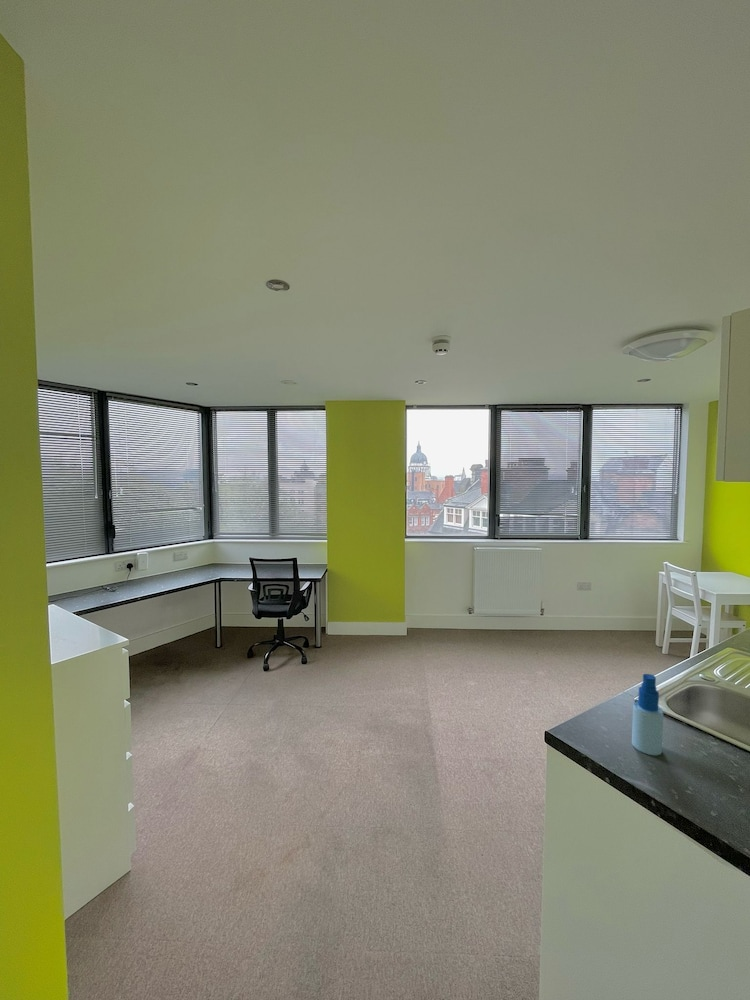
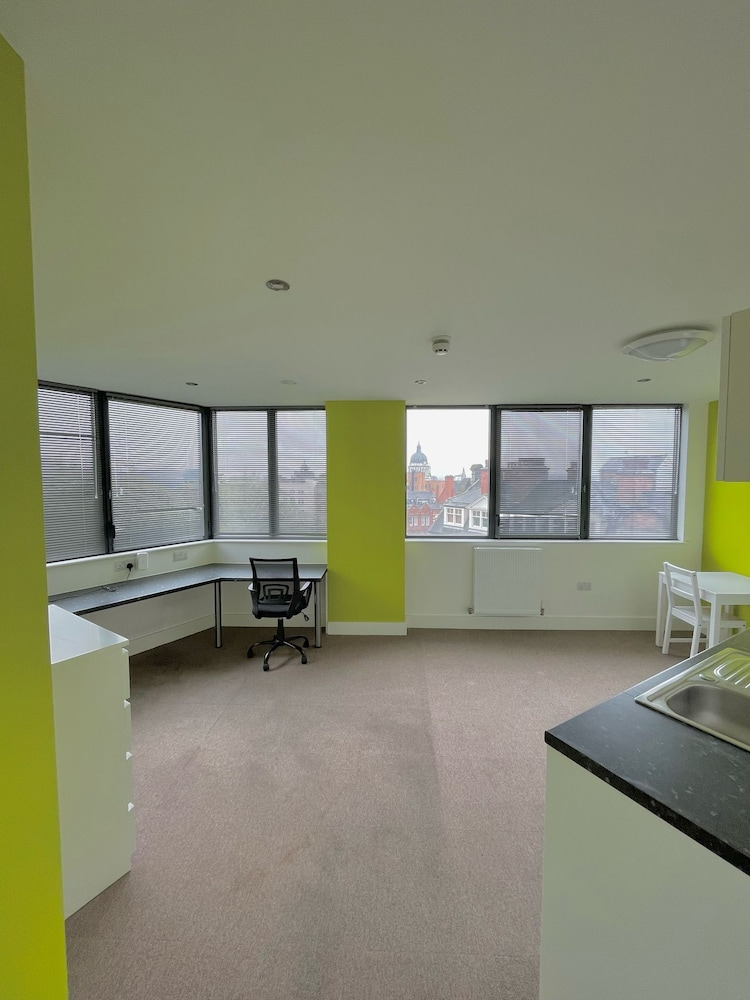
- spray bottle (648, 711)
